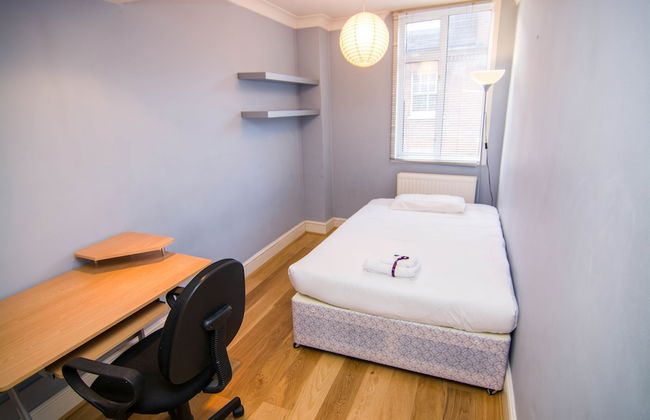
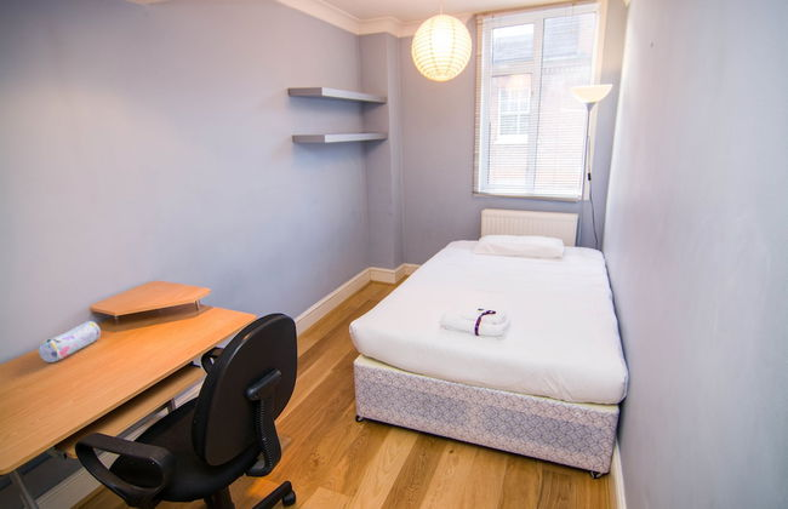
+ pencil case (70, 339)
